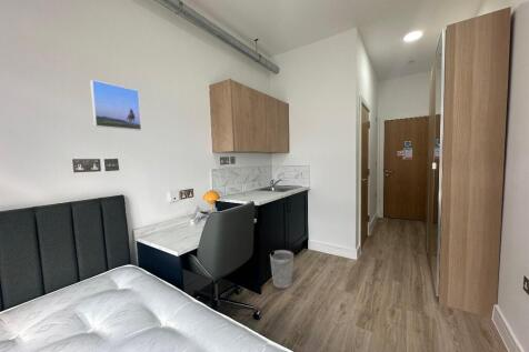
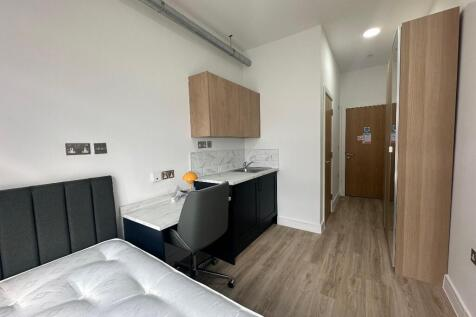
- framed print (117, 107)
- wastebasket (281, 269)
